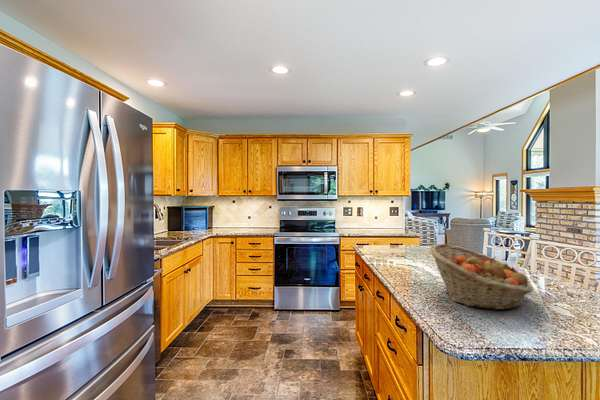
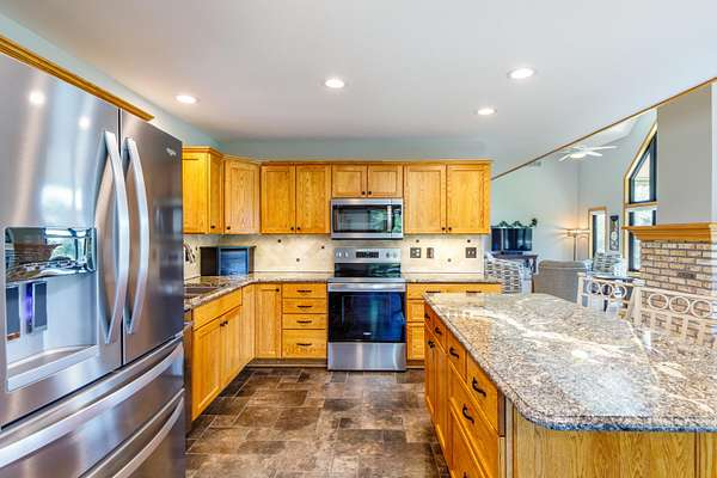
- fruit basket (477, 272)
